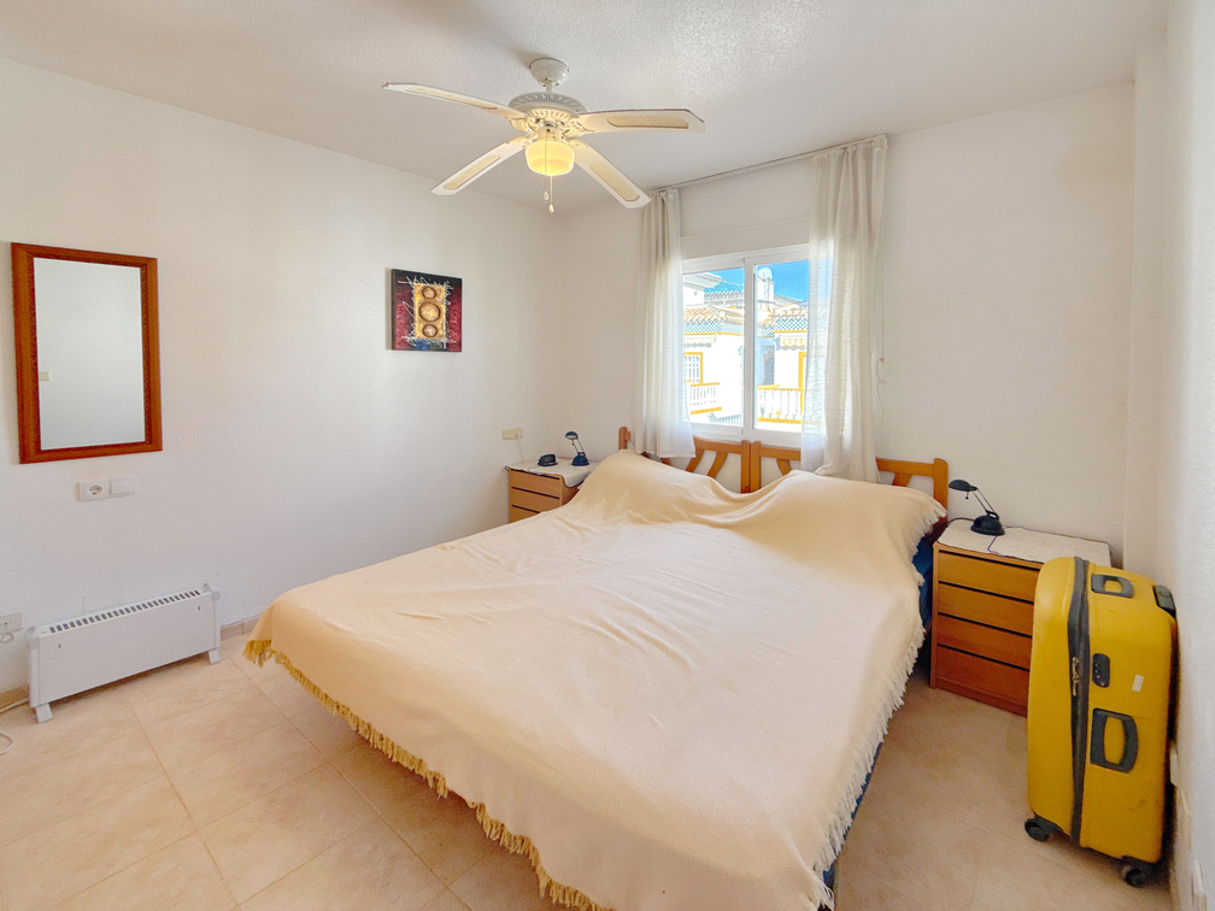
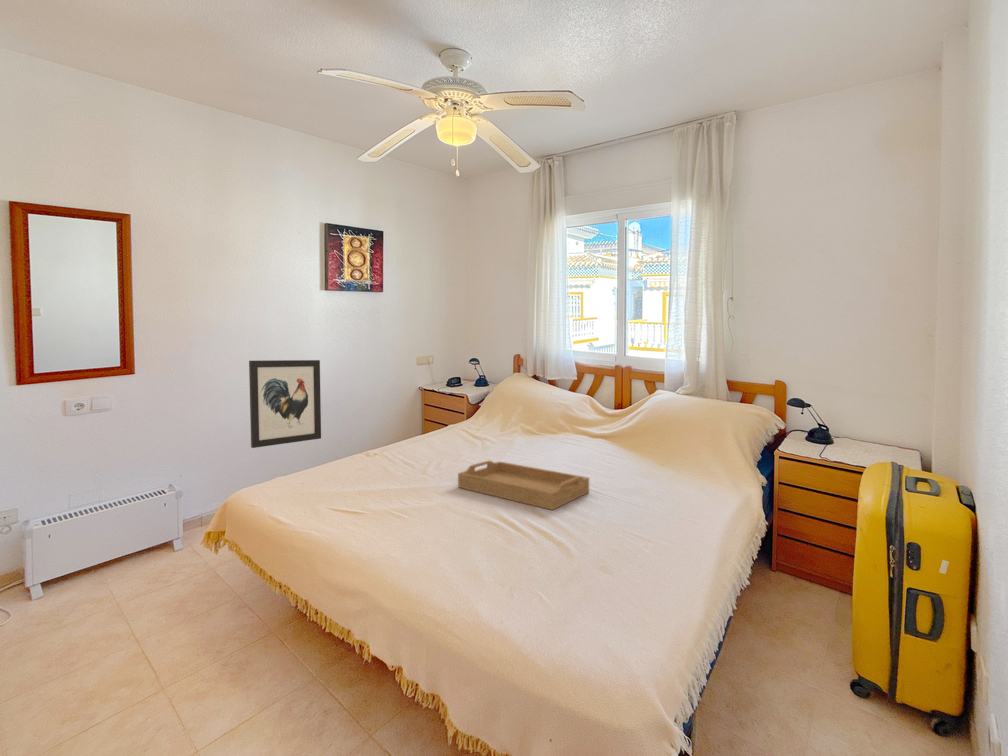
+ wall art (287, 401)
+ serving tray (522, 480)
